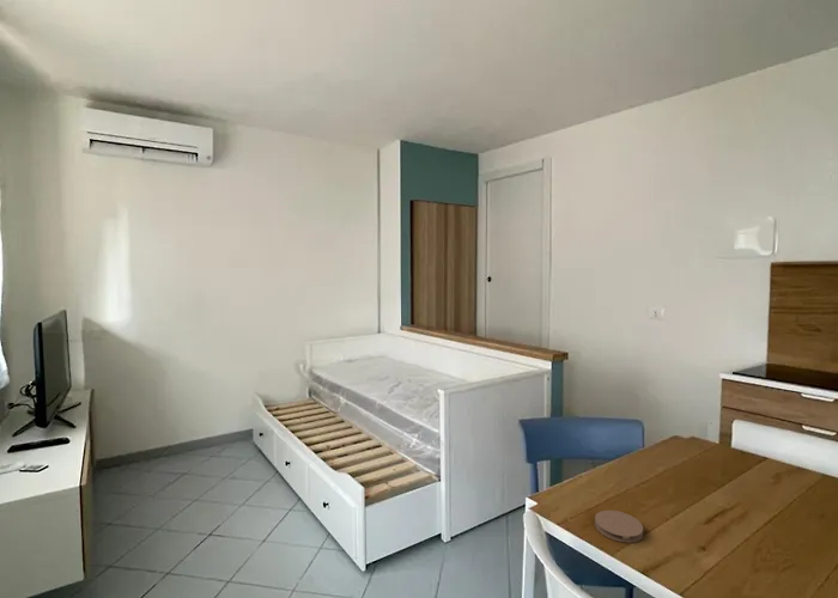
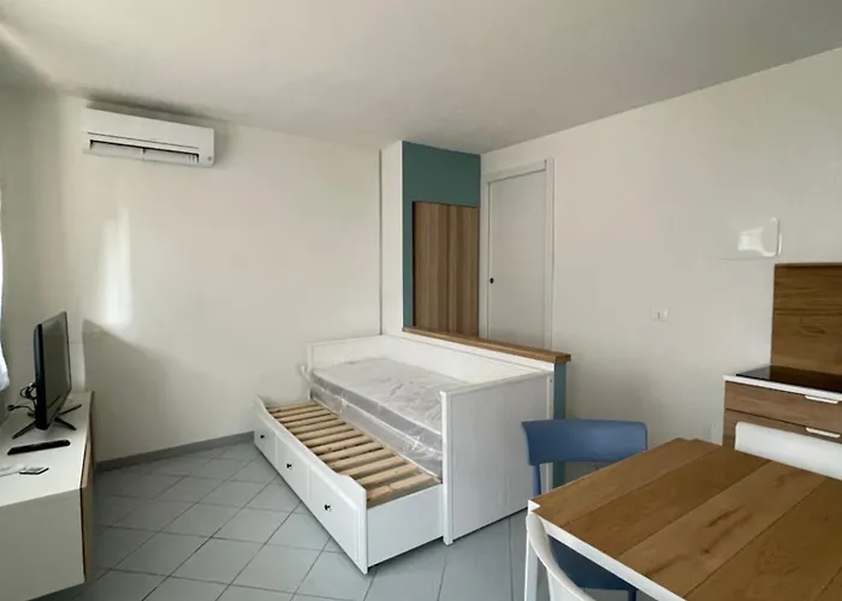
- coaster (618, 525)
